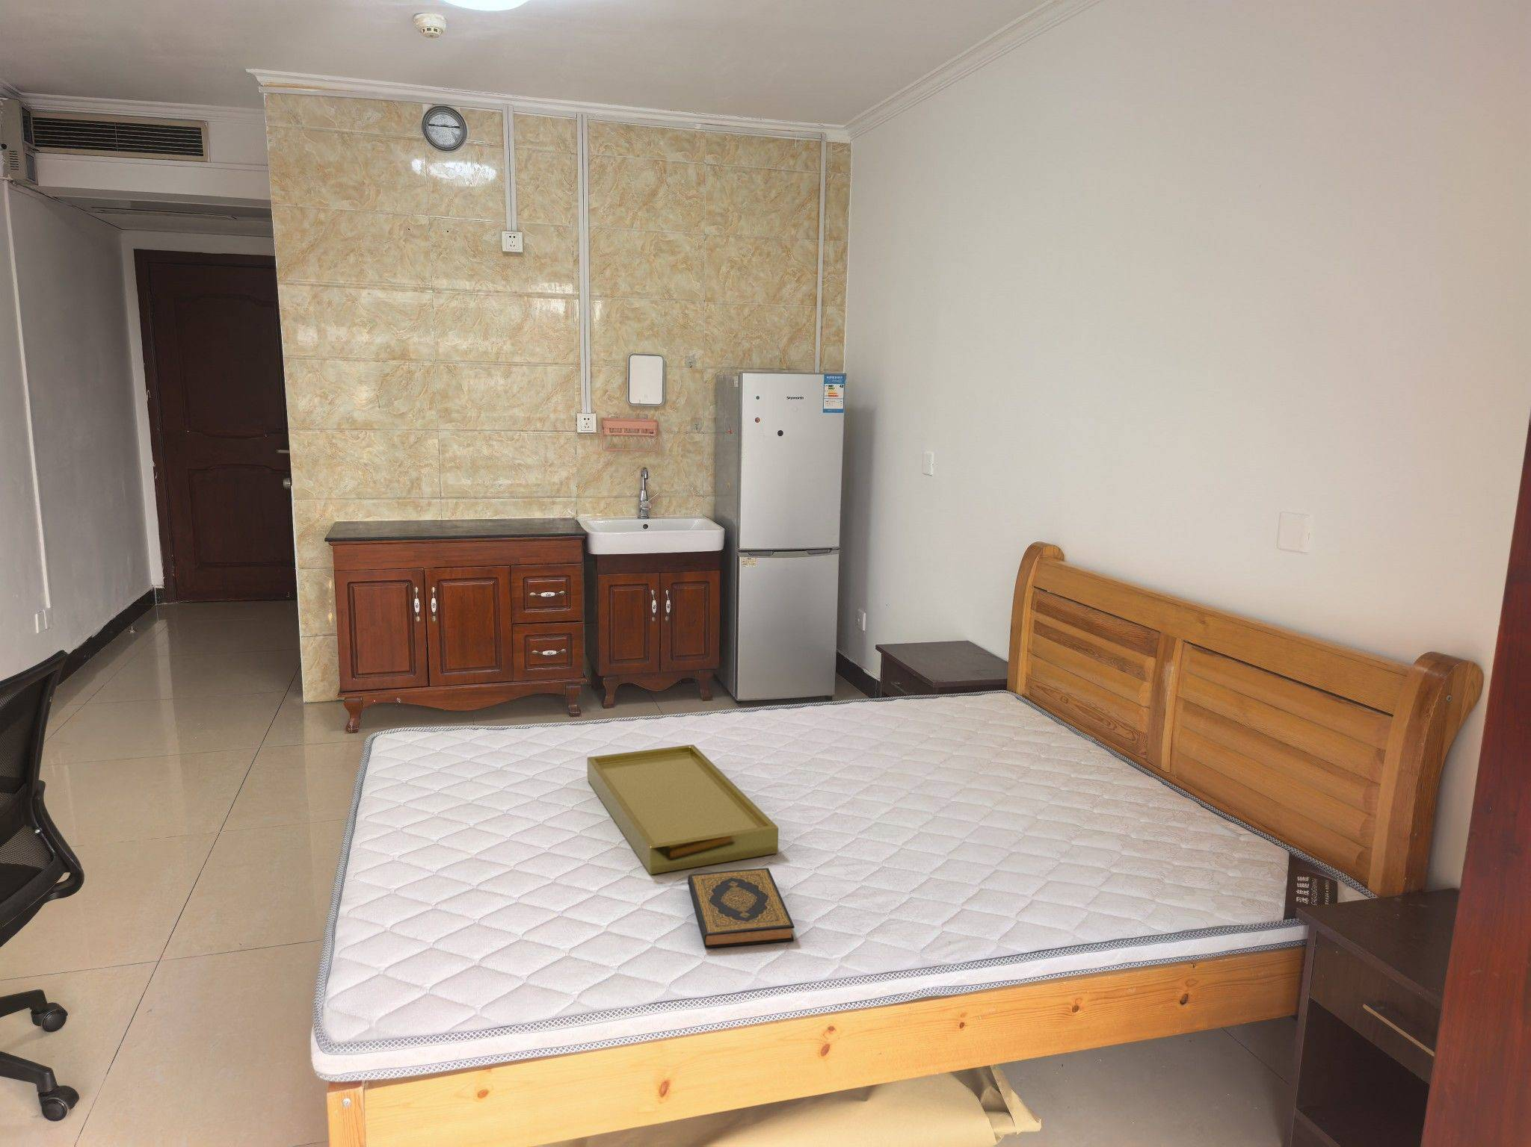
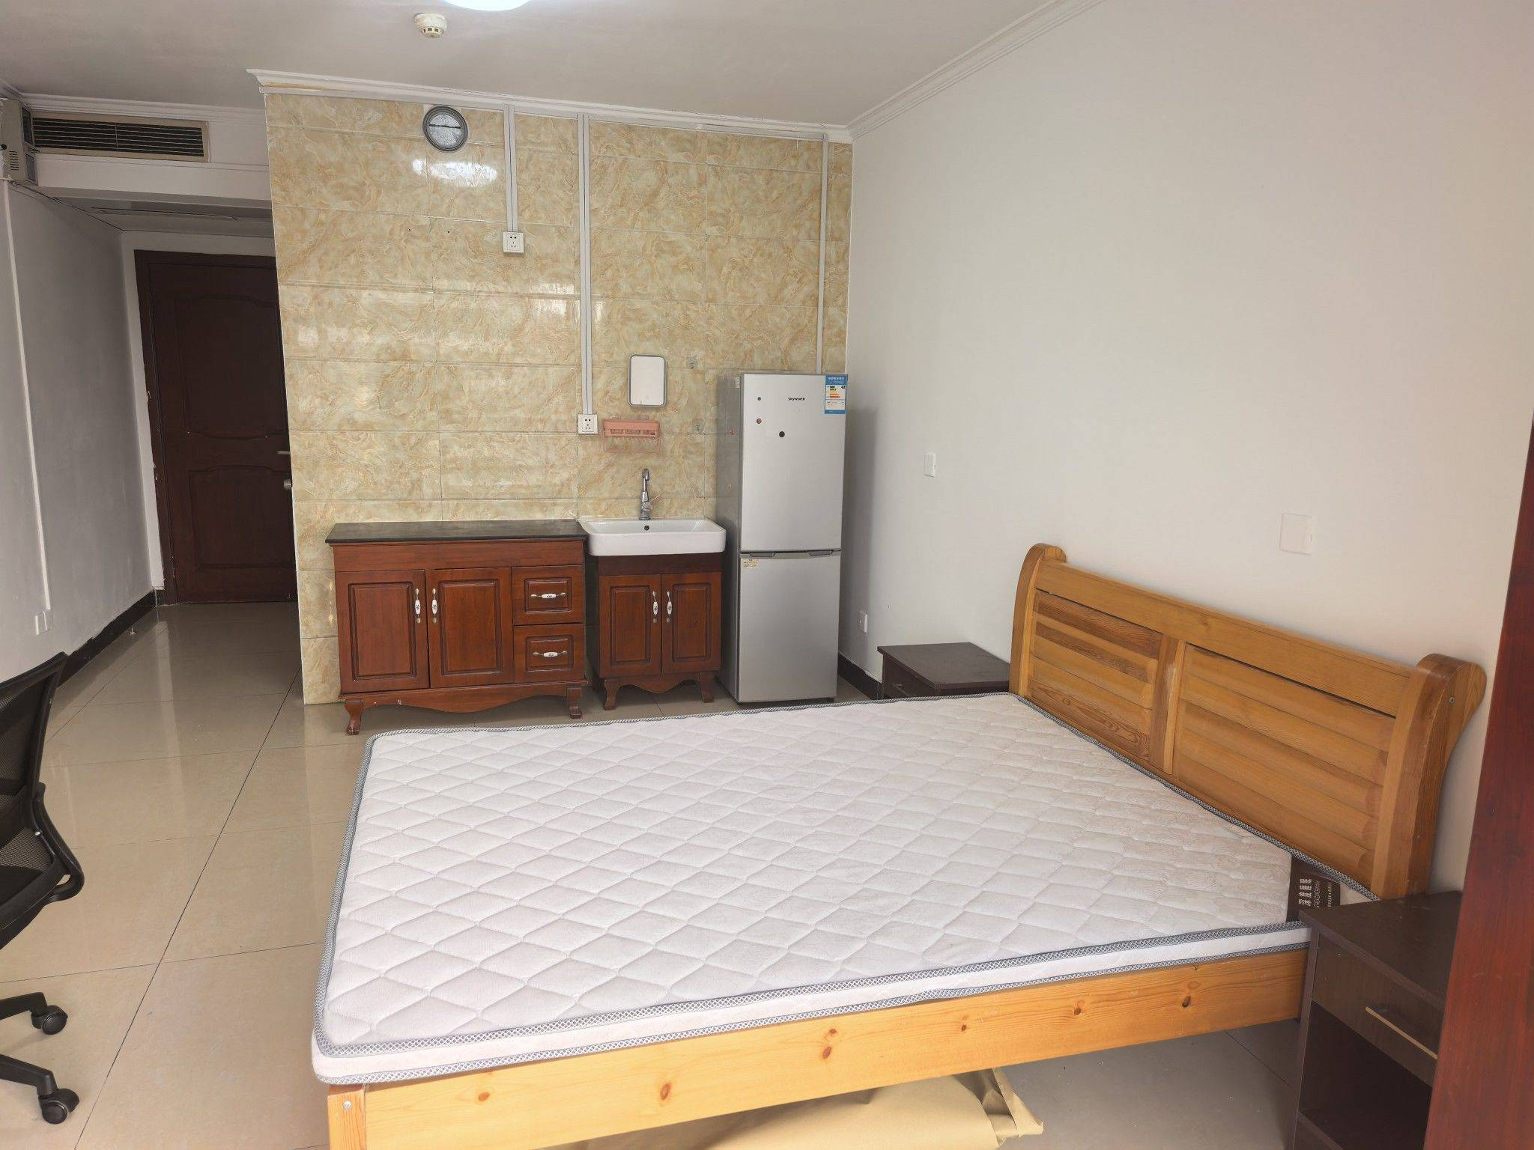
- tray (674, 801)
- hardback book (738, 905)
